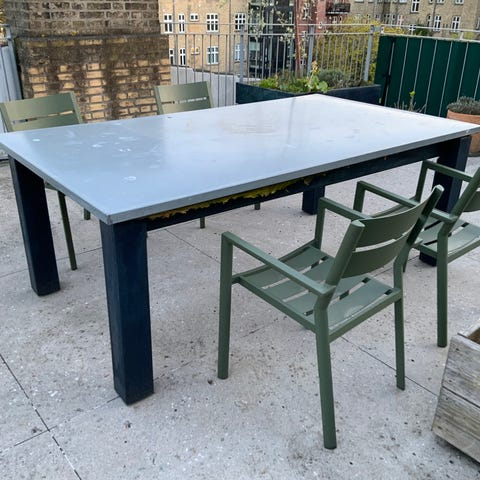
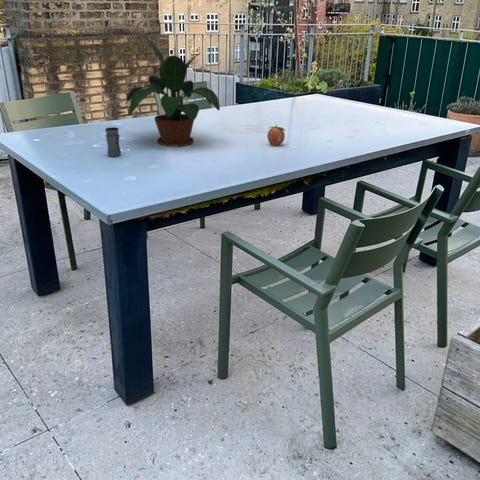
+ potted plant (173, 90)
+ fruit (275, 134)
+ jar (113, 142)
